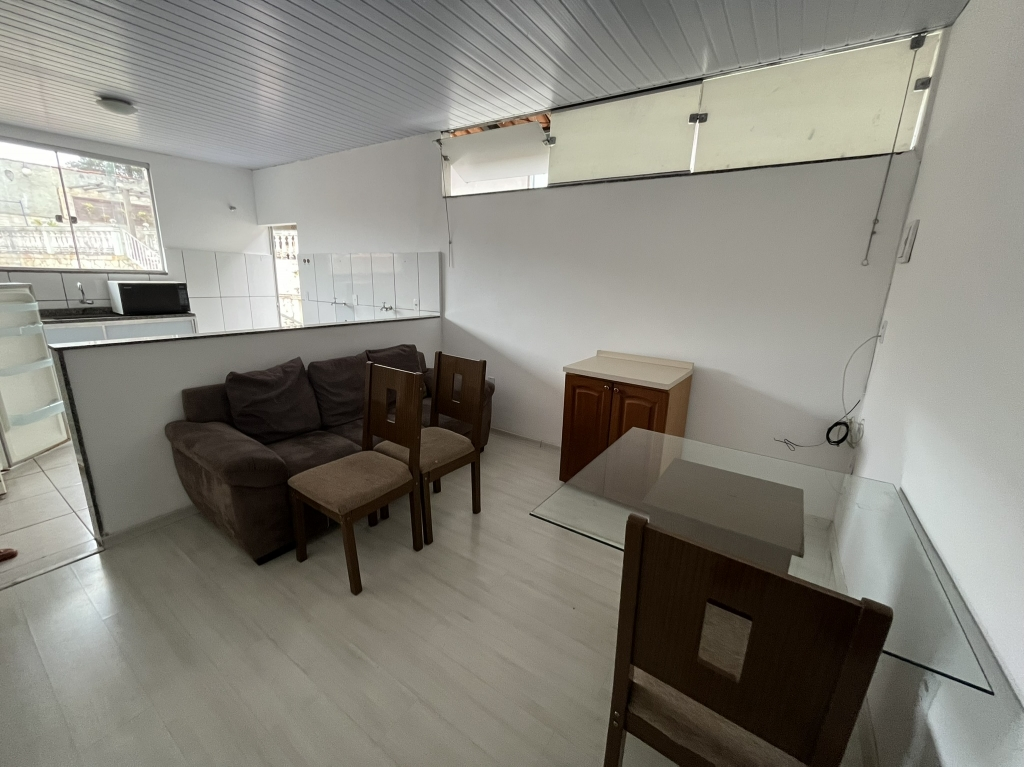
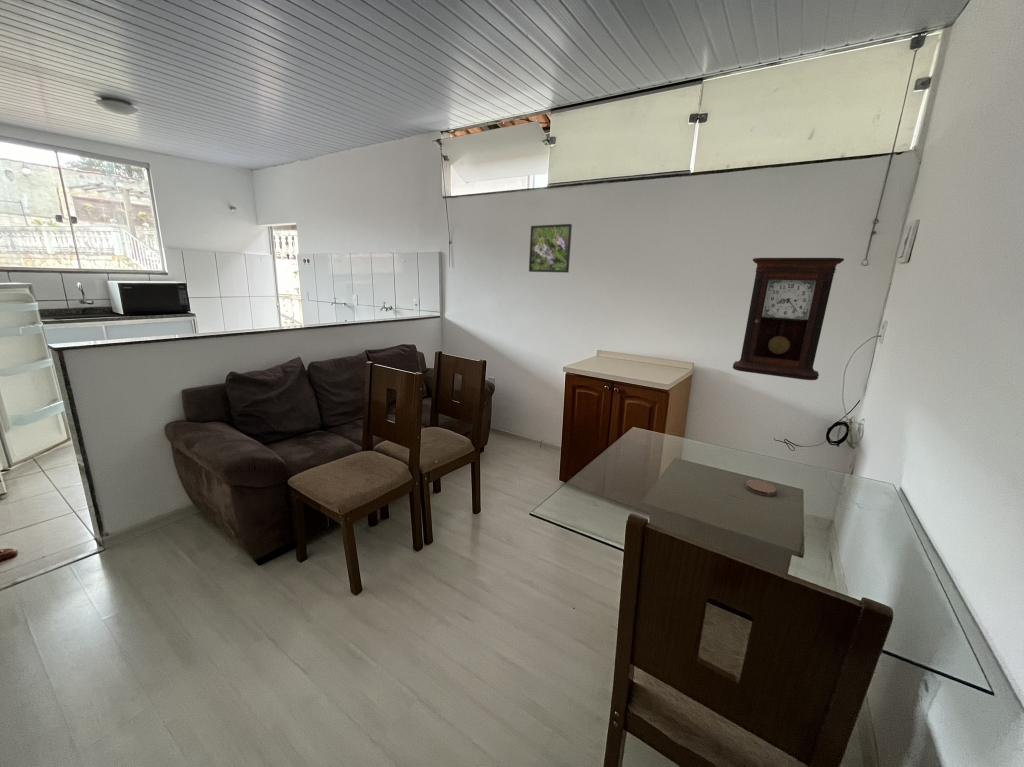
+ coaster (760, 487)
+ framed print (549, 248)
+ pendulum clock (784, 317)
